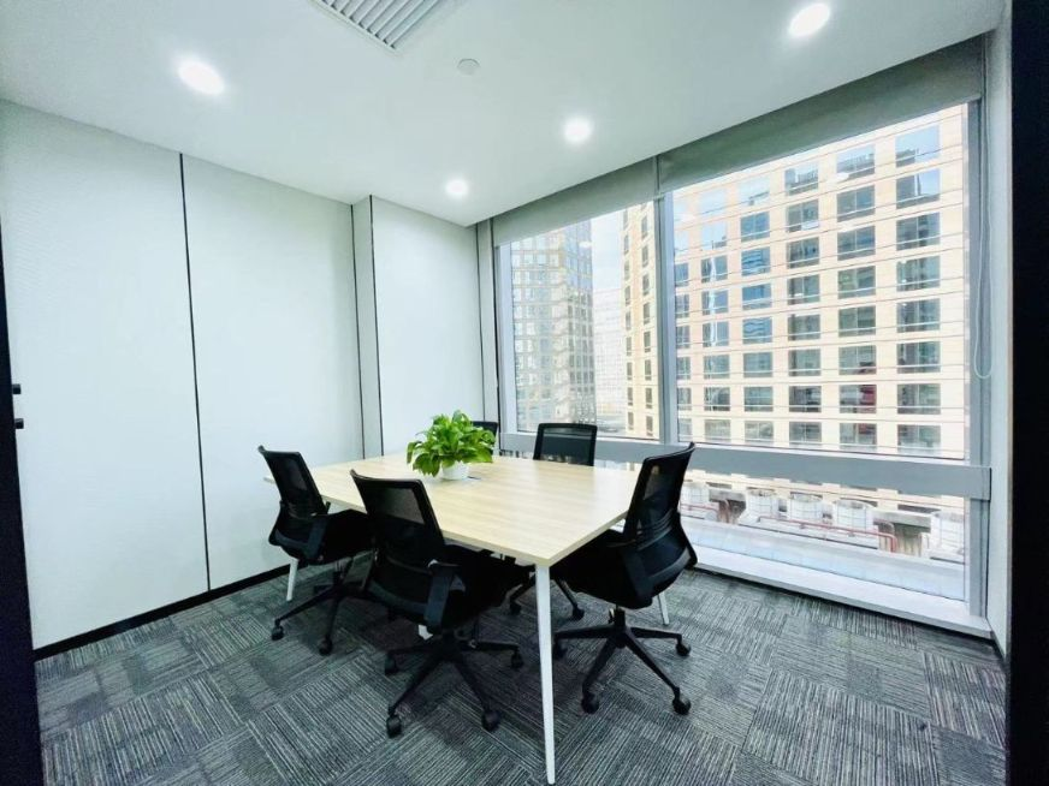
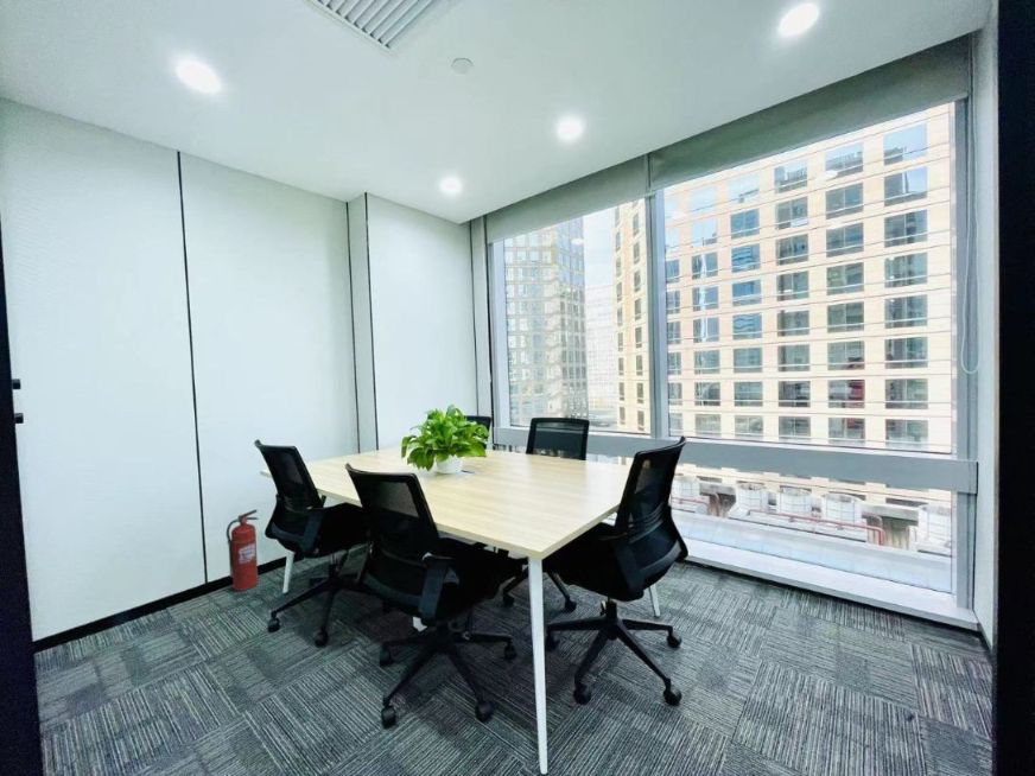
+ fire extinguisher (243, 549)
